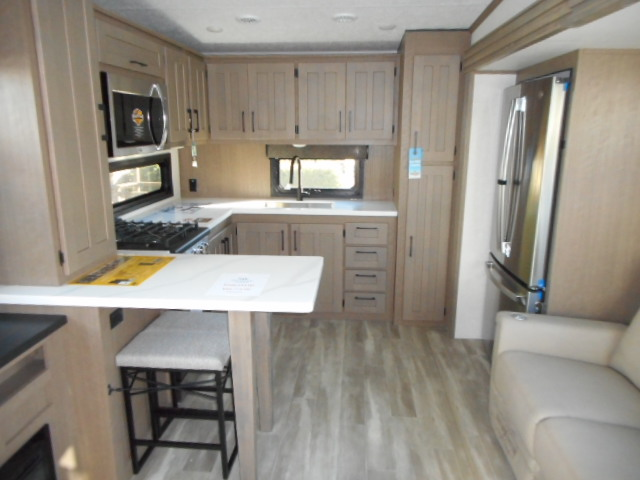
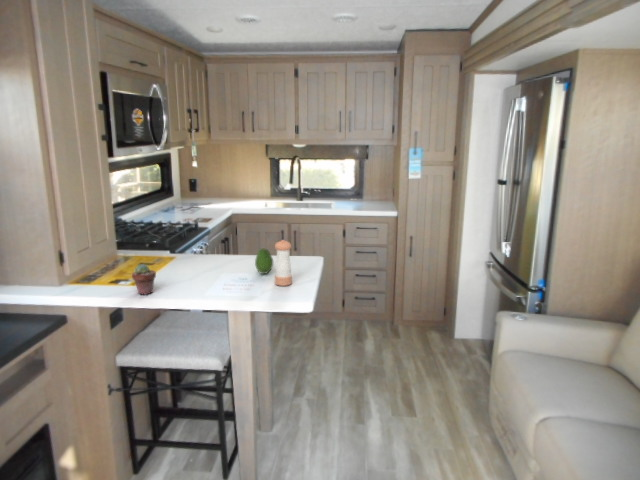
+ fruit (264, 260)
+ pepper shaker (283, 261)
+ potted succulent (144, 278)
